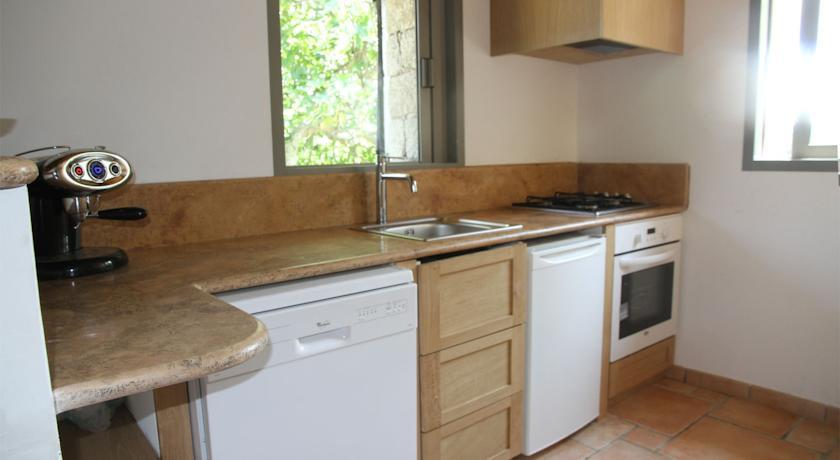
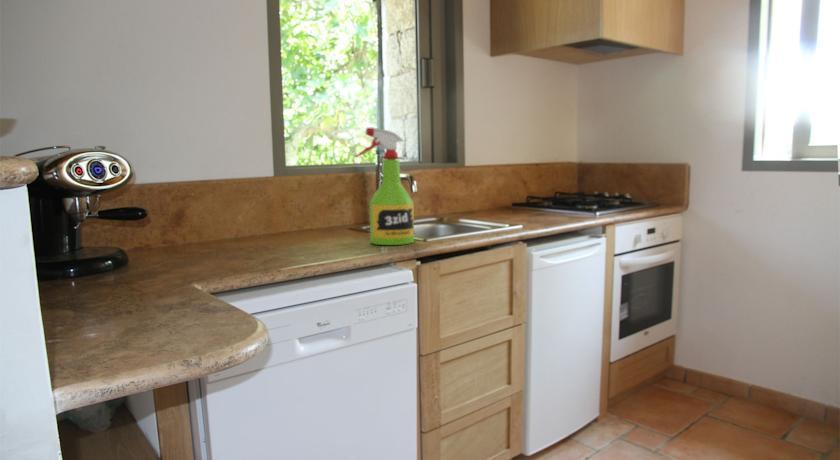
+ spray bottle (384, 185)
